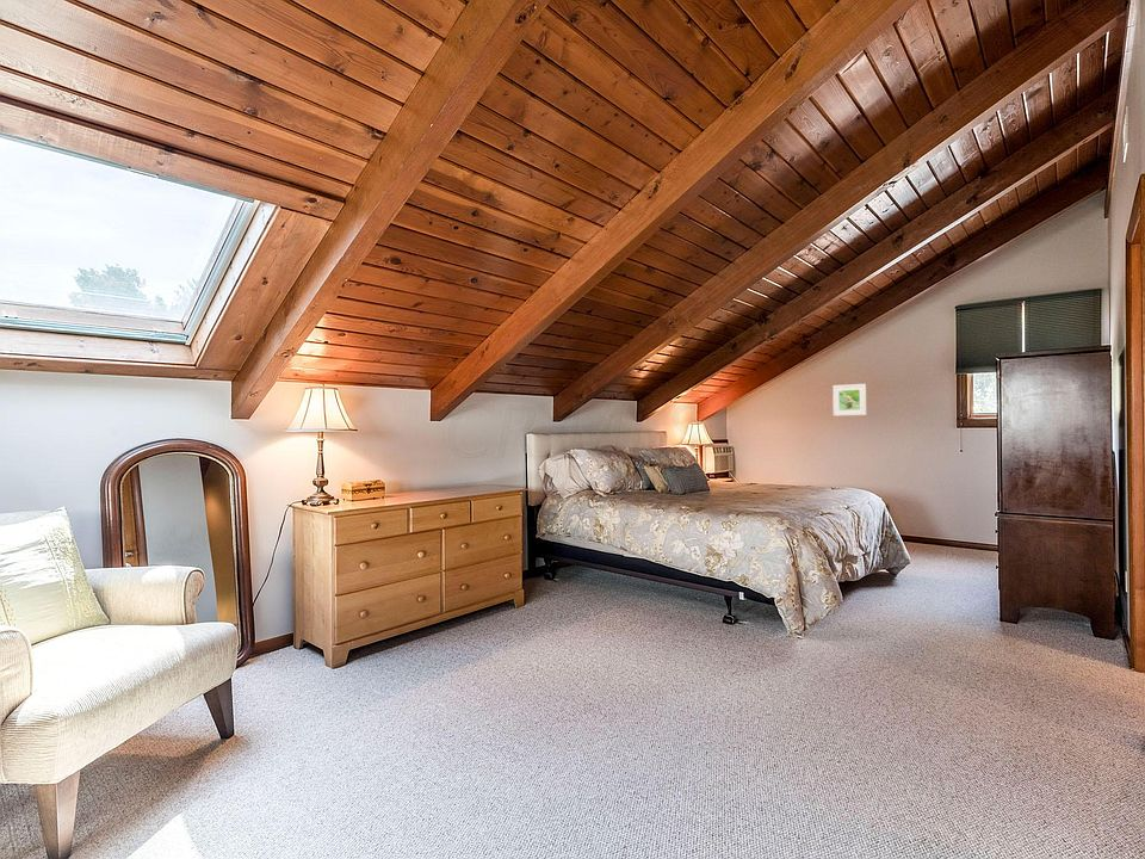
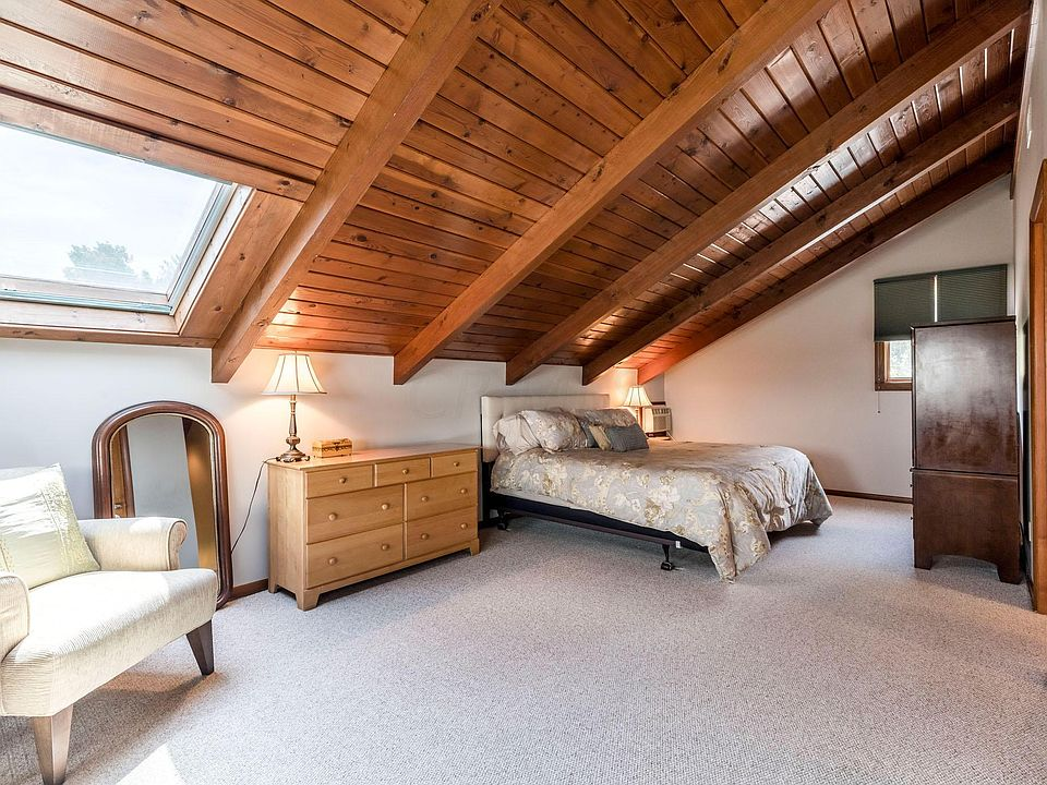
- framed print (849, 400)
